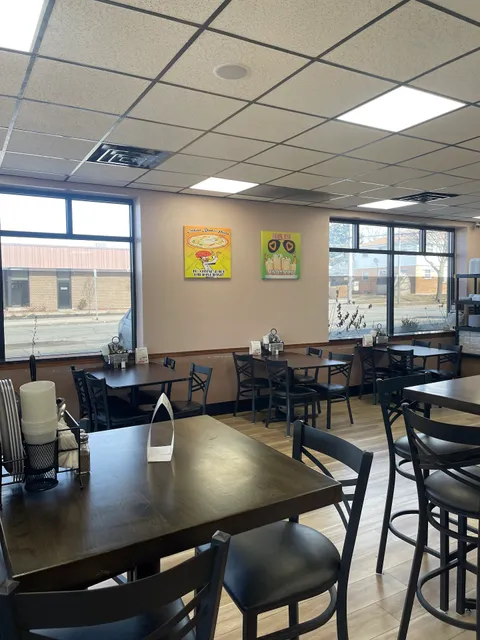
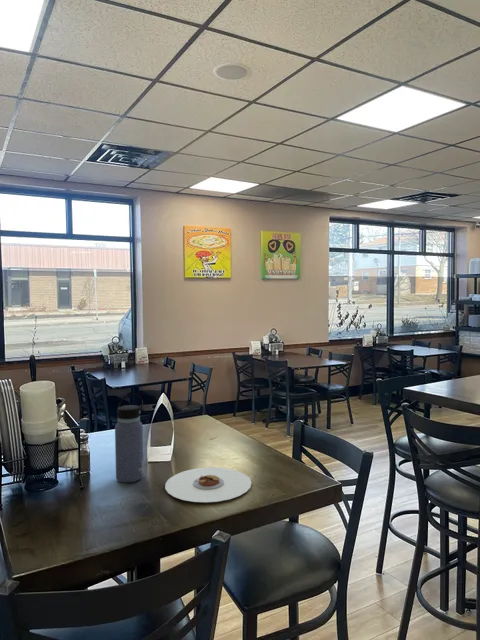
+ plate (208, 480)
+ water bottle (129, 437)
